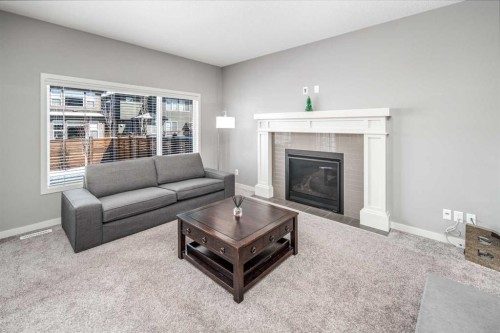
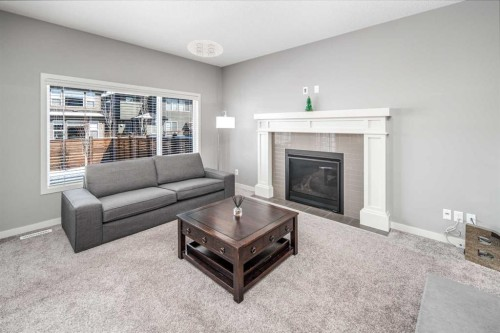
+ ceiling light (205, 51)
